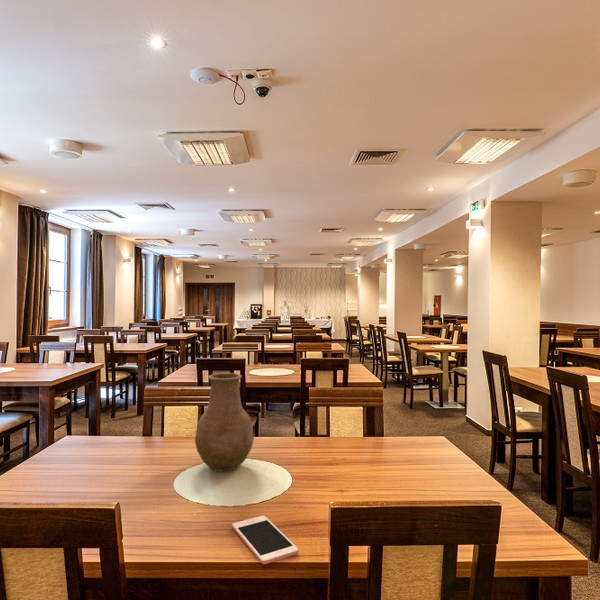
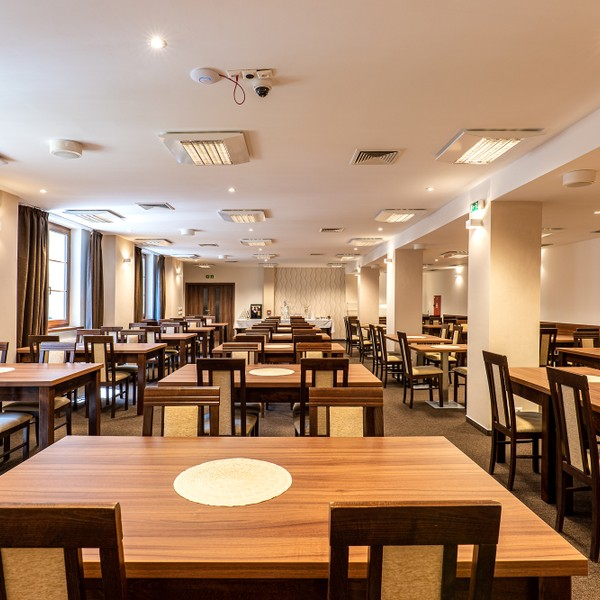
- cell phone (263, 537)
- vase (224, 421)
